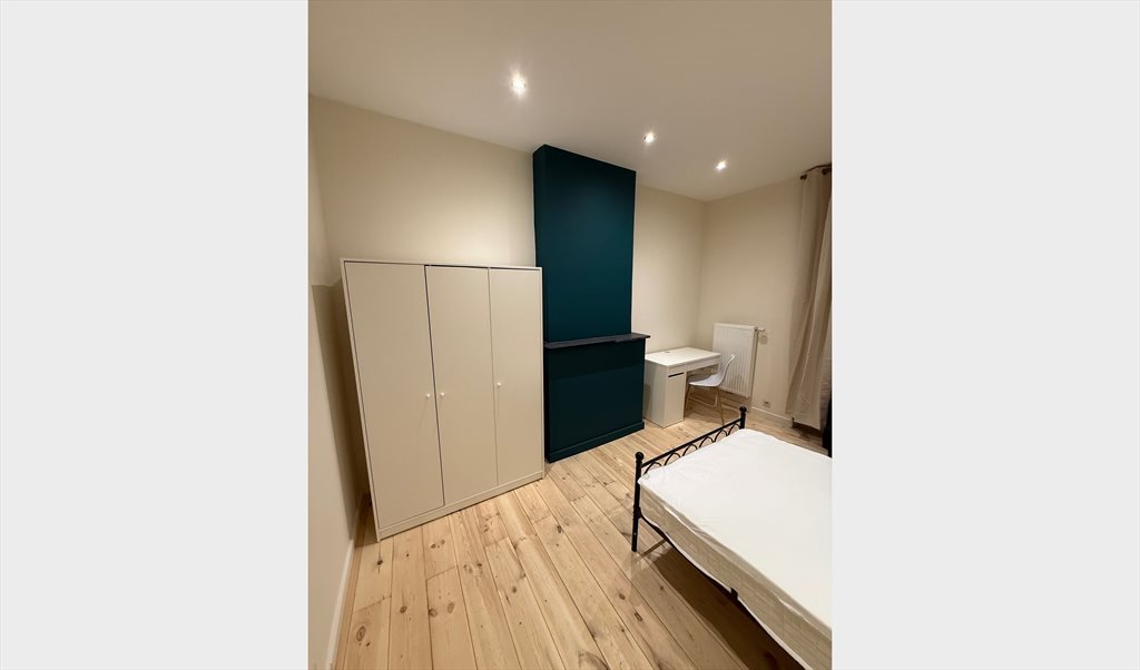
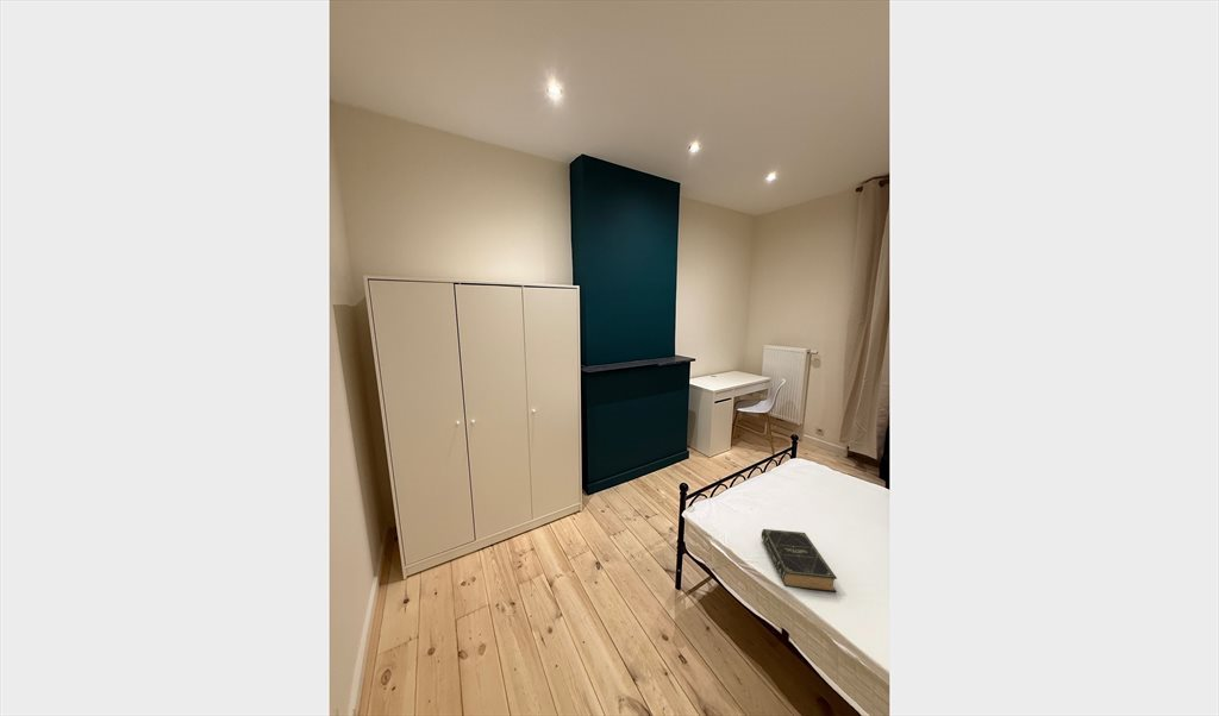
+ book (794, 557)
